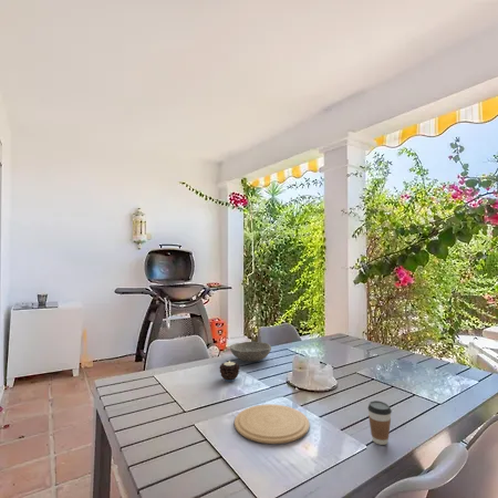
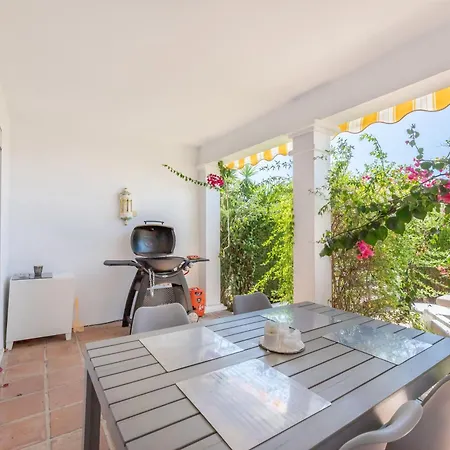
- plate (271, 421)
- bowl (250, 352)
- coffee cup (380, 423)
- candle (229, 370)
